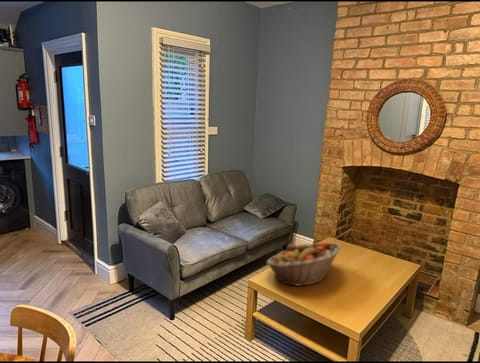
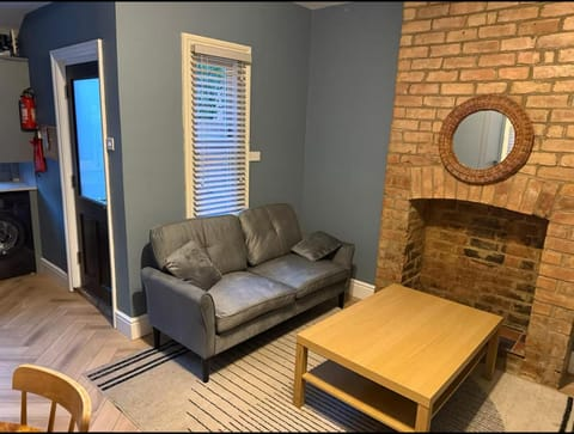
- fruit basket (303, 259)
